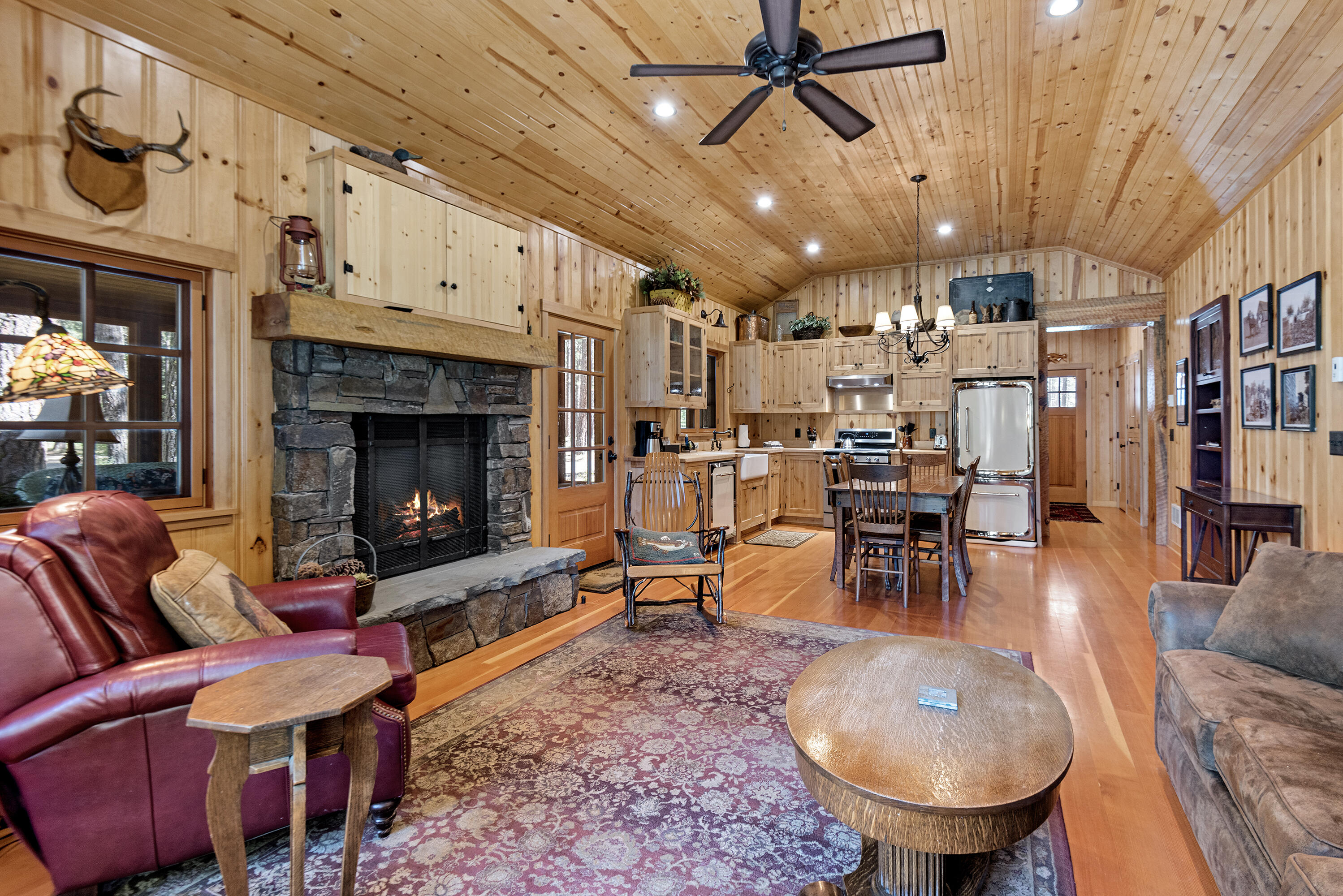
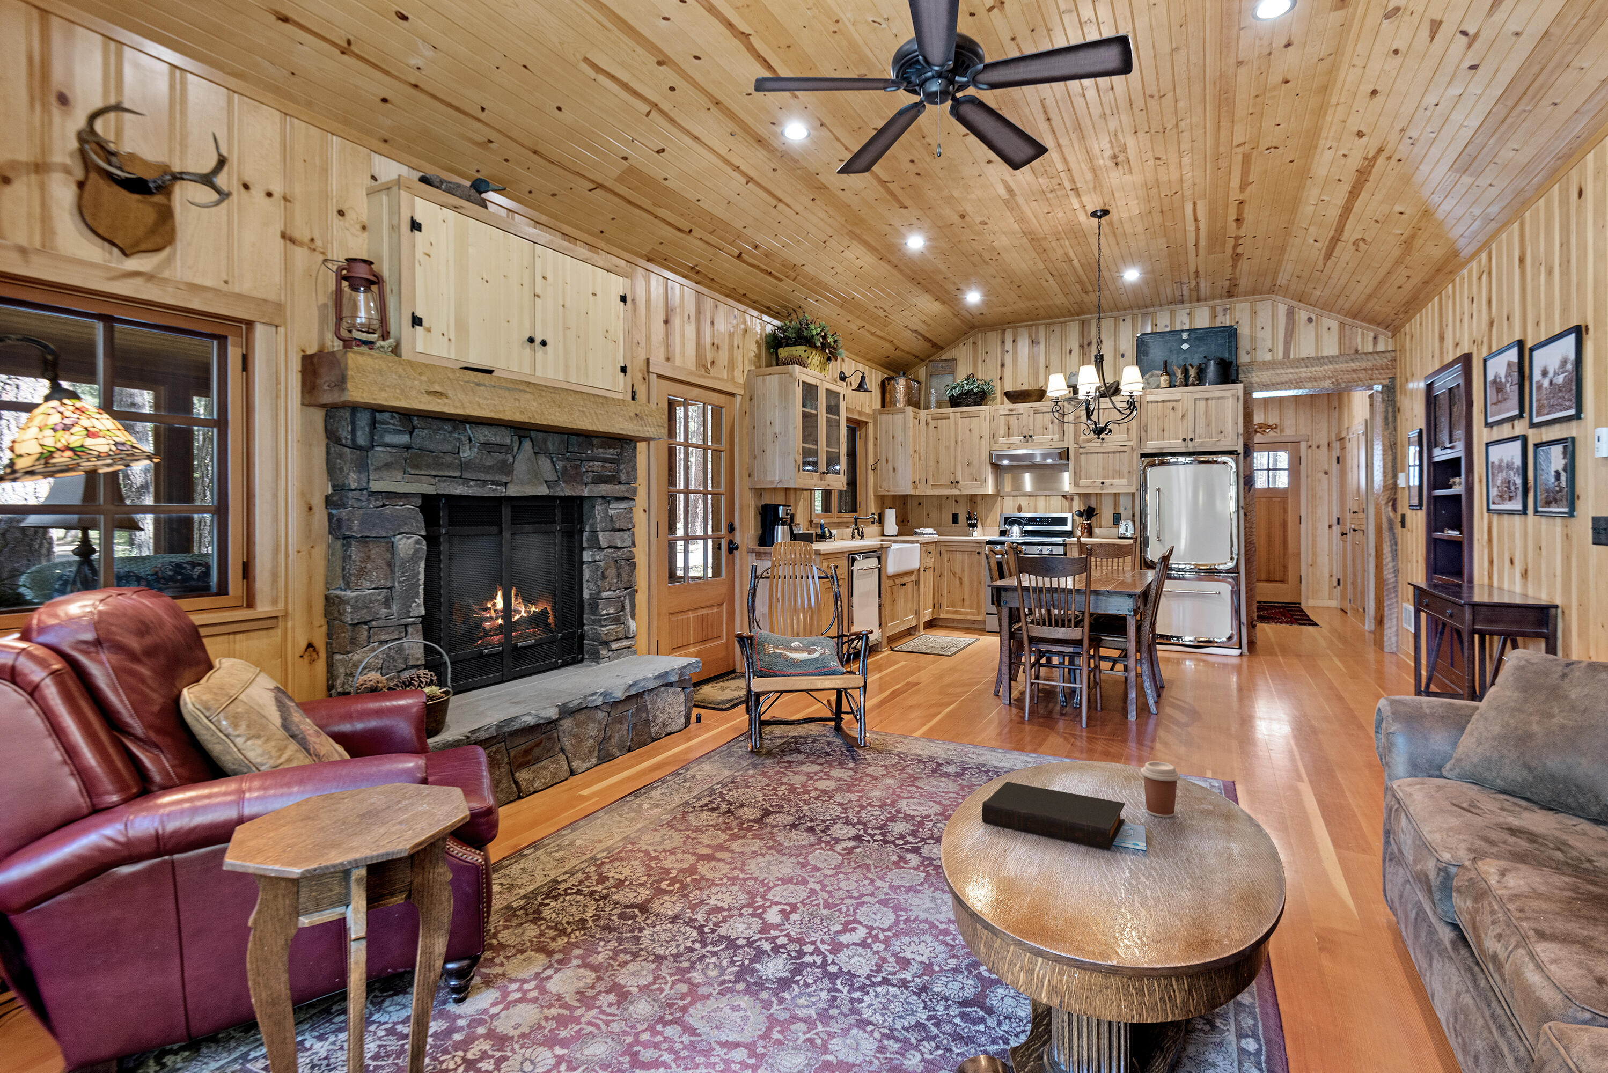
+ coffee cup (1160, 789)
+ book (1054, 812)
